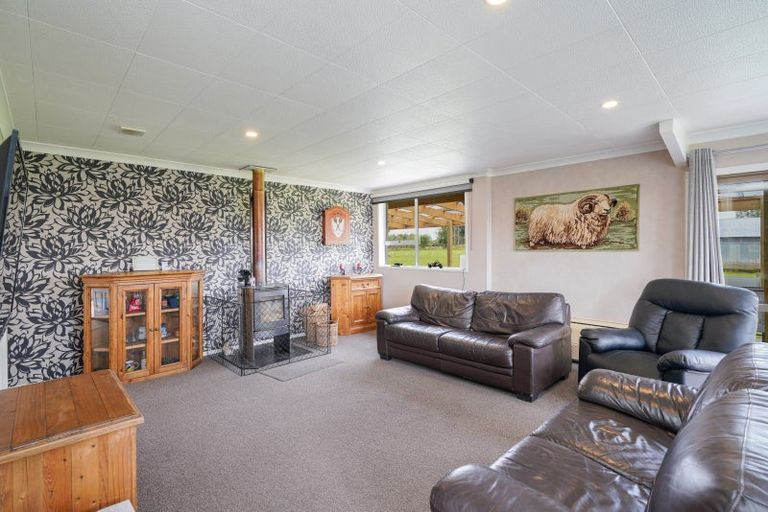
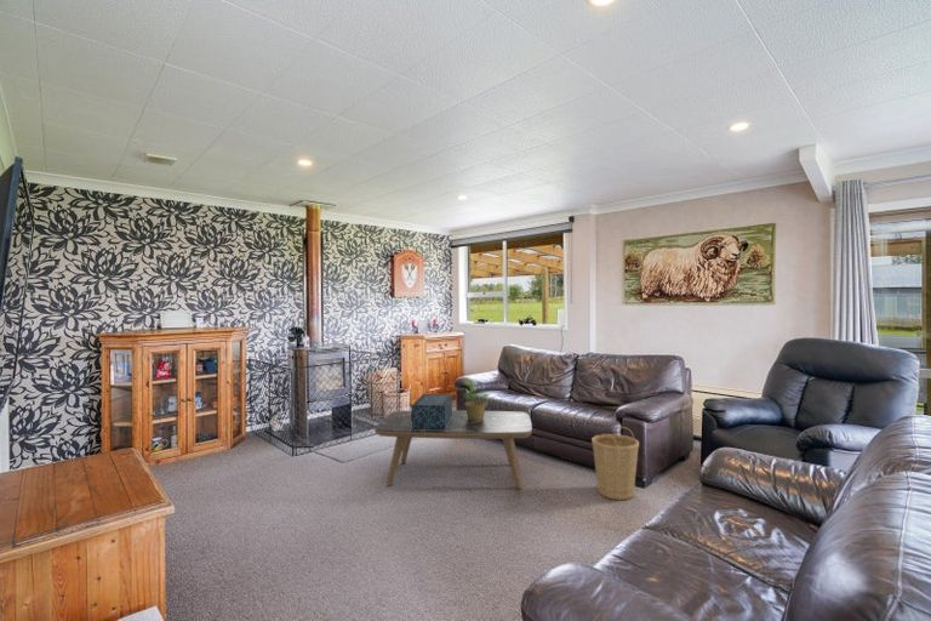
+ coffee table (456, 438)
+ decorative box (432, 410)
+ potted plant (476, 400)
+ basket (615, 461)
